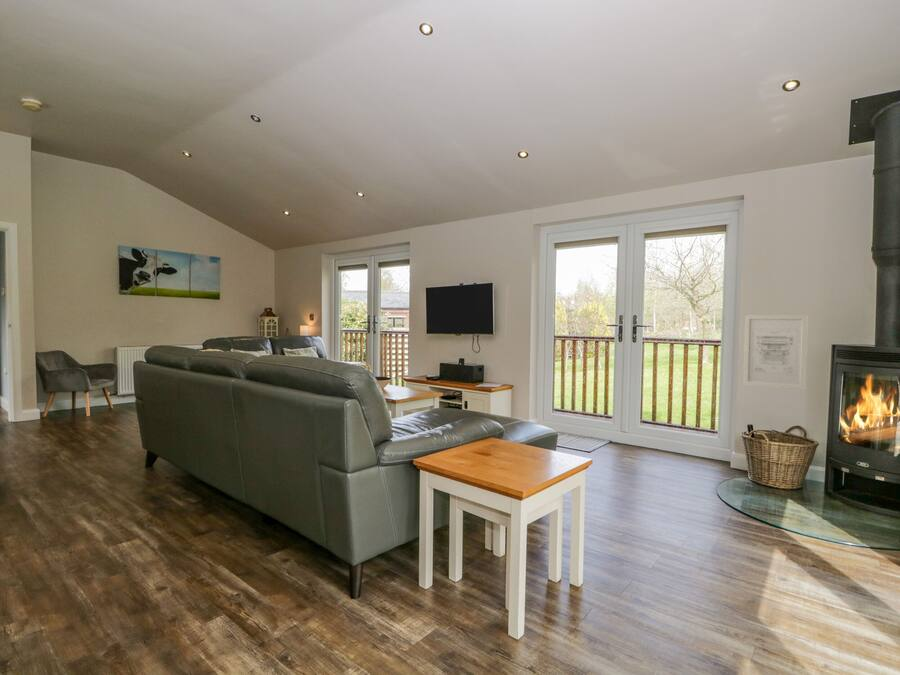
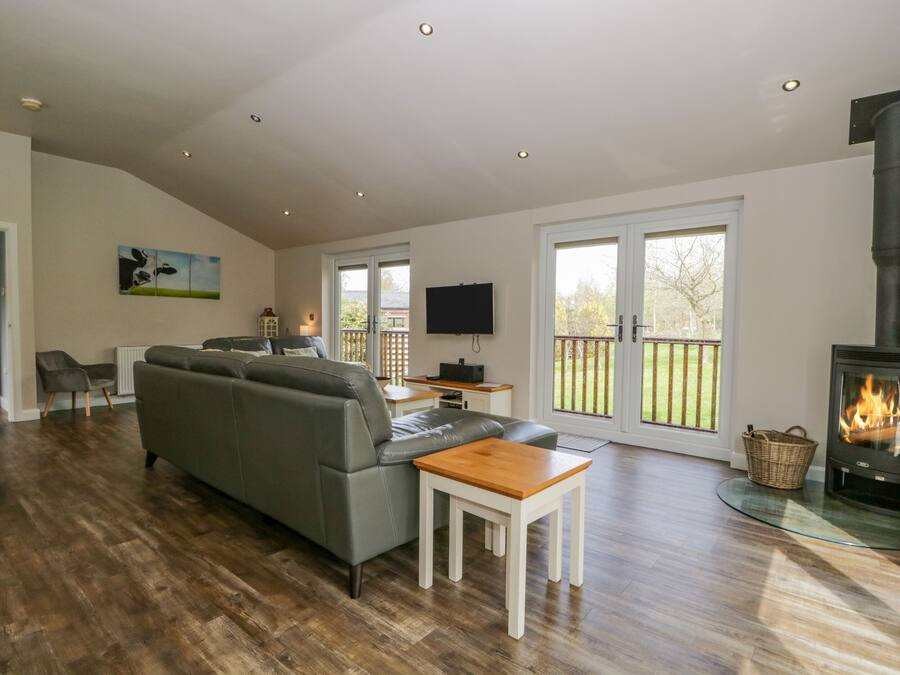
- wall art (774, 351)
